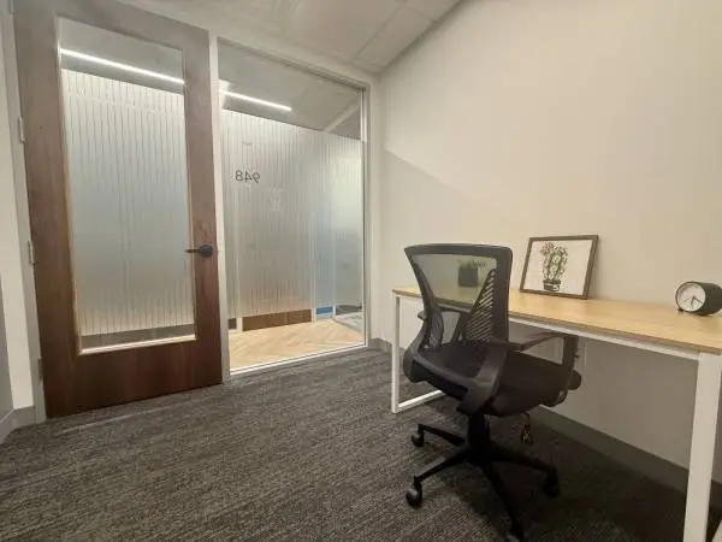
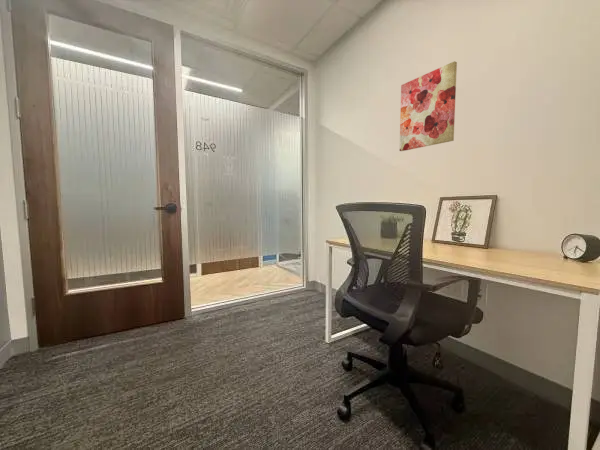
+ wall art (425, 110)
